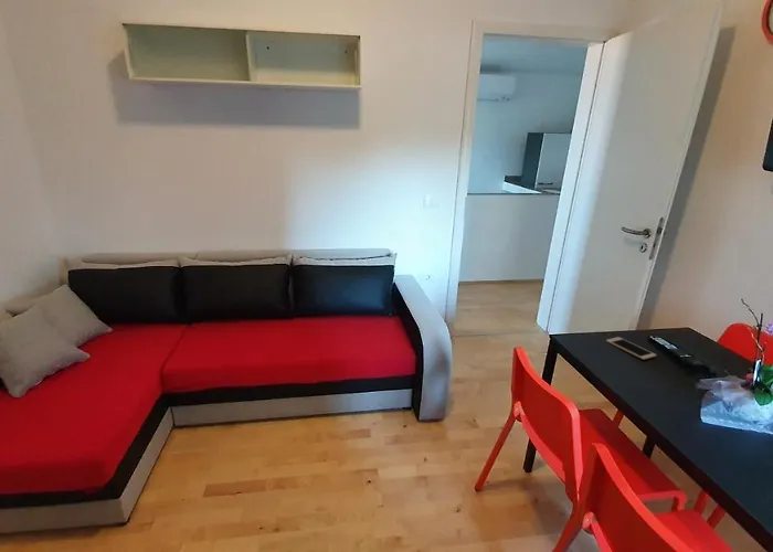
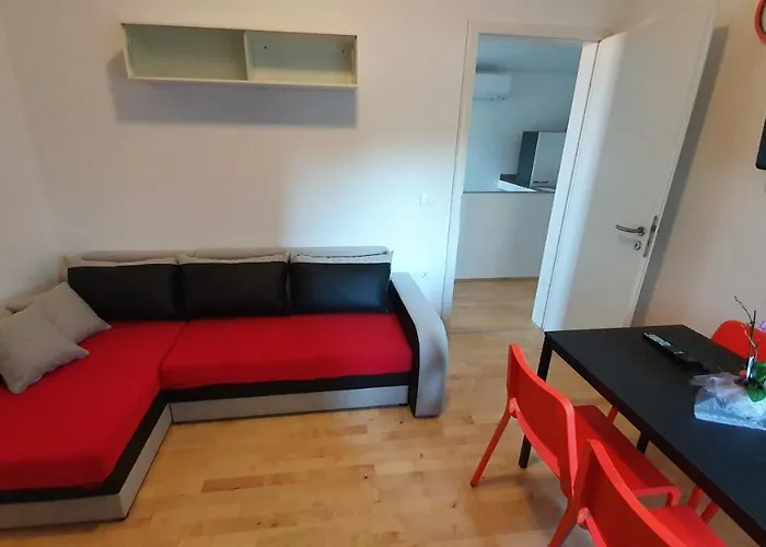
- cell phone (629, 348)
